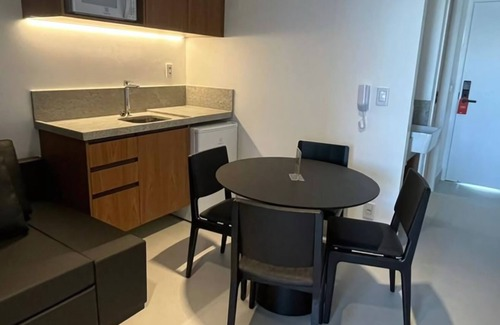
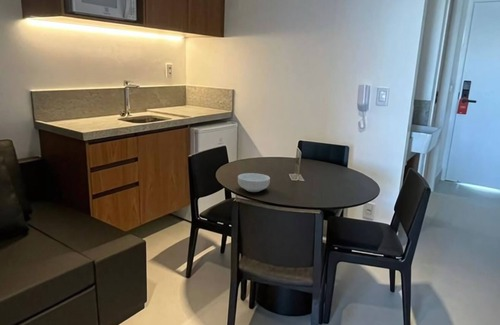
+ cereal bowl (253, 183)
